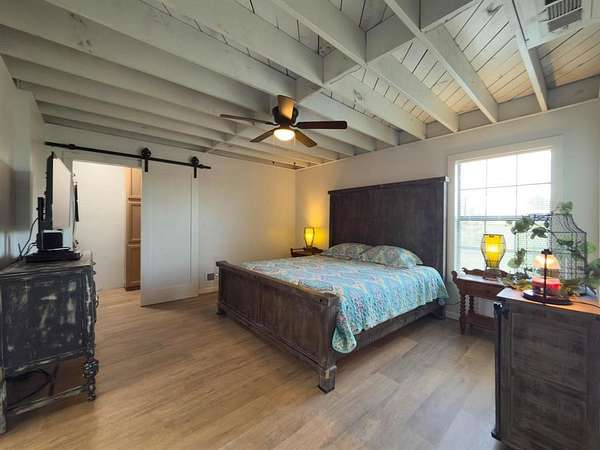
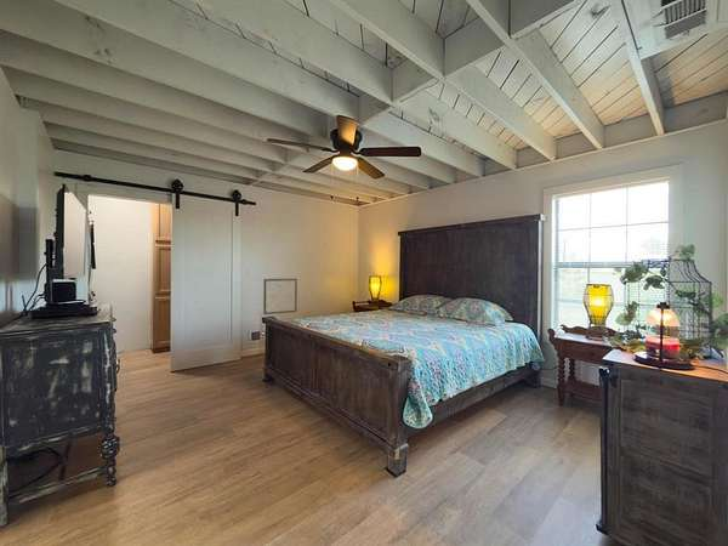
+ wall art (279, 296)
